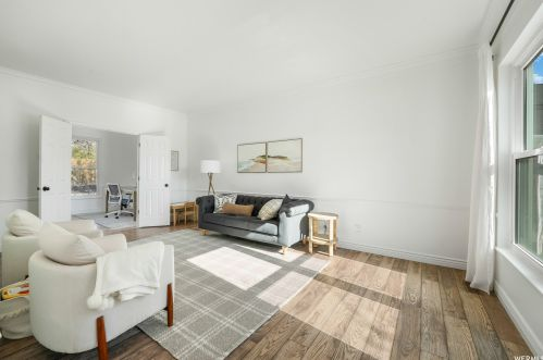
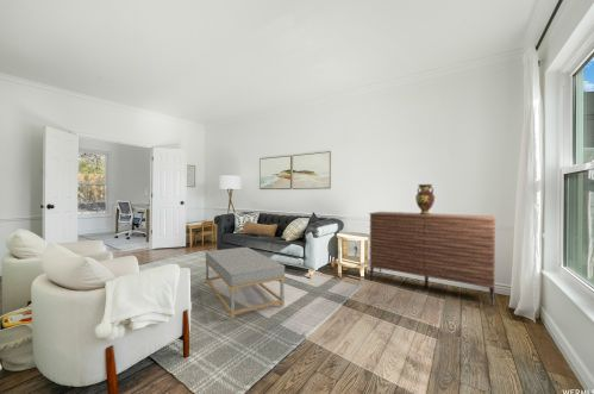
+ decorative urn (425, 199)
+ sideboard (426, 250)
+ coffee table (240, 275)
